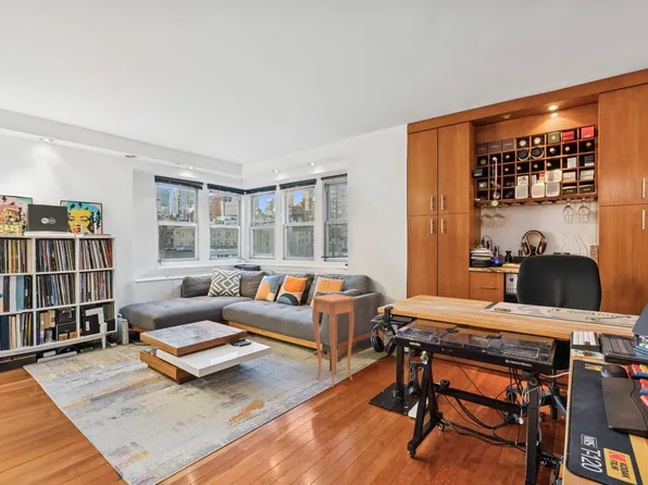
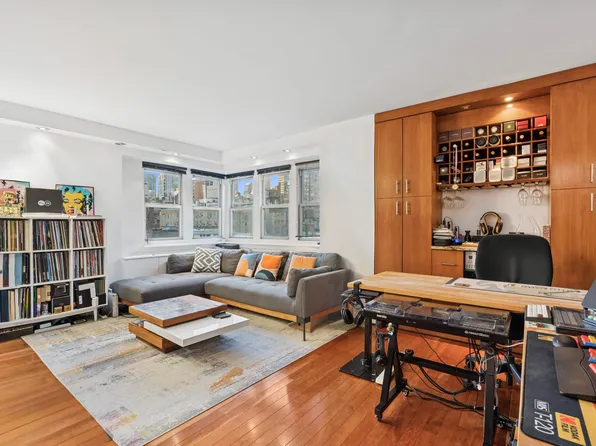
- side table (334, 338)
